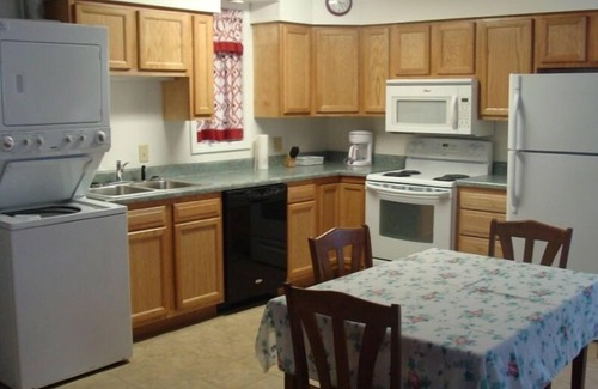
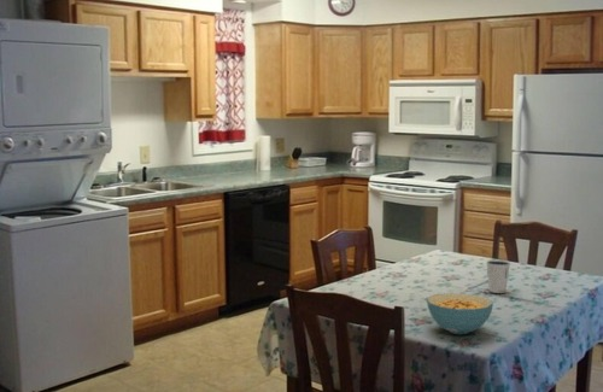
+ cereal bowl (458, 316)
+ dixie cup (497, 276)
